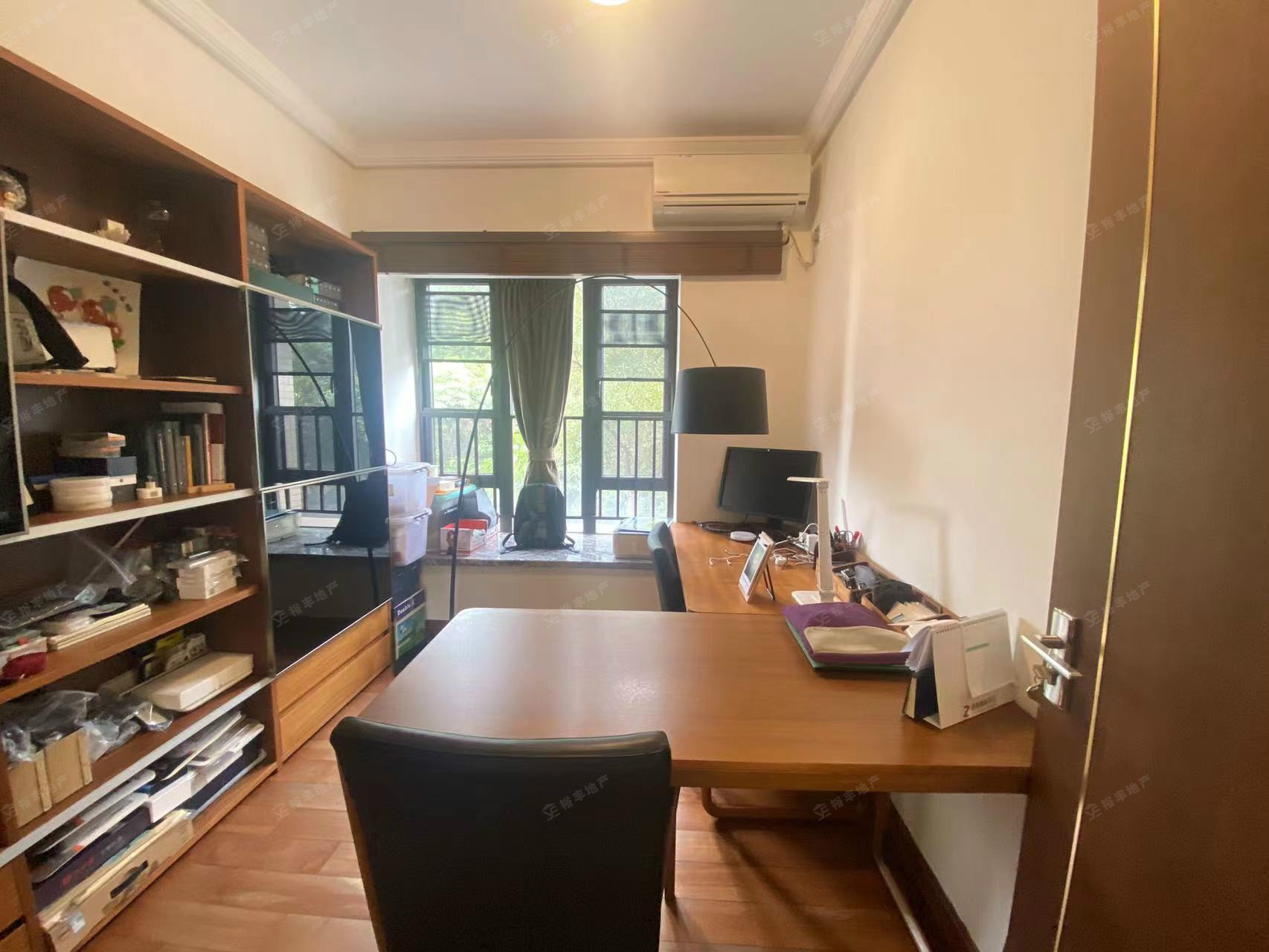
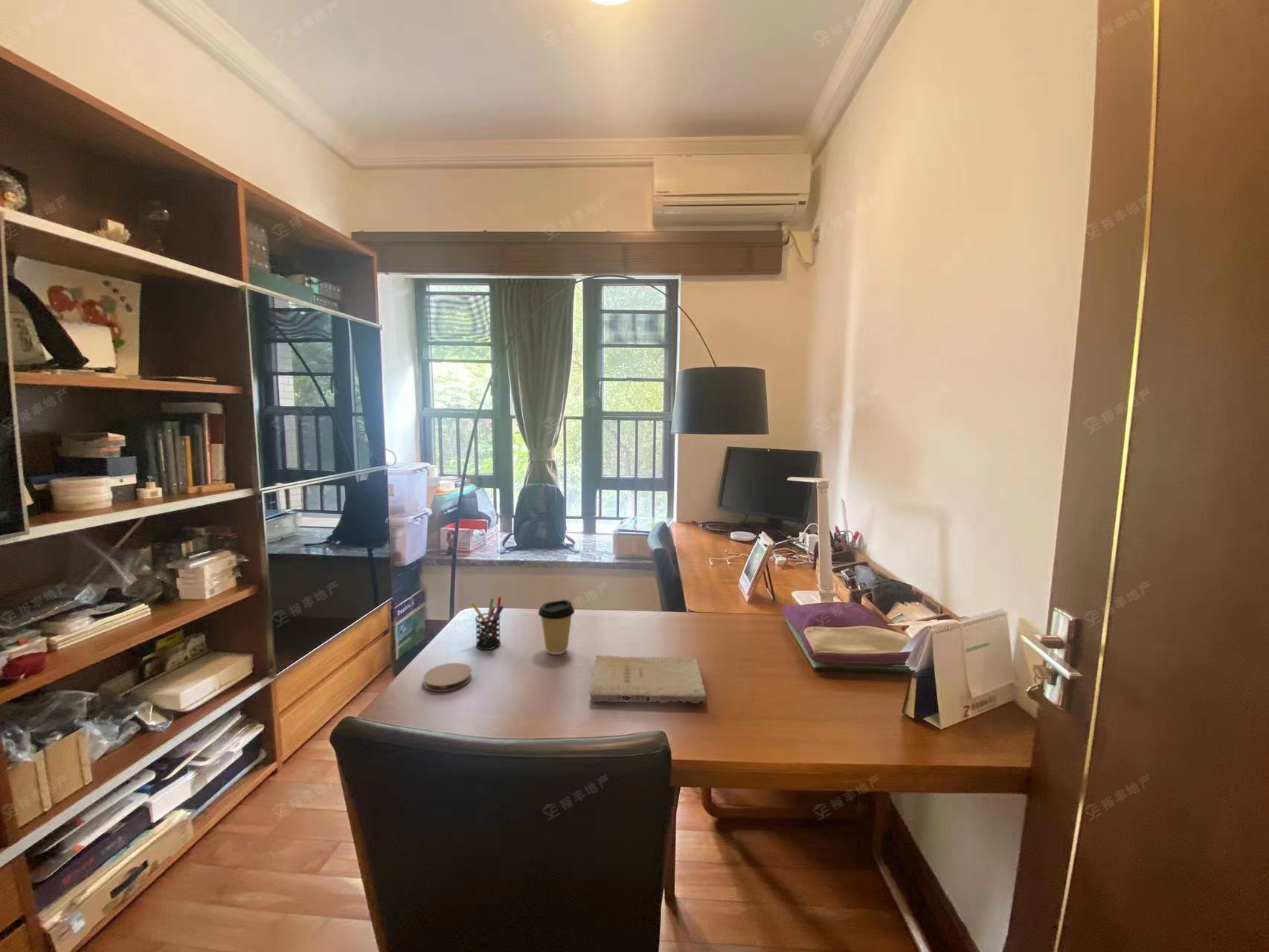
+ book (647, 678)
+ coaster (448, 676)
+ pen holder (489, 620)
+ coffee cup (556, 627)
